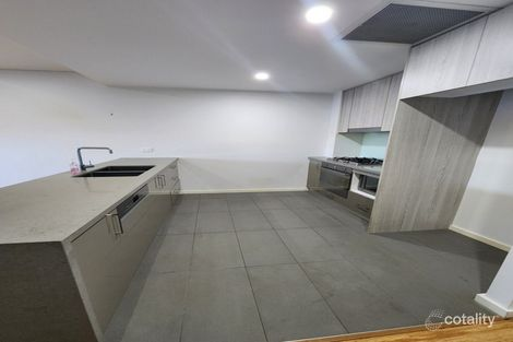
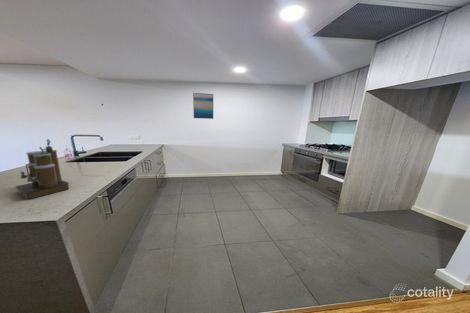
+ wall art (203, 106)
+ coffee maker (39, 165)
